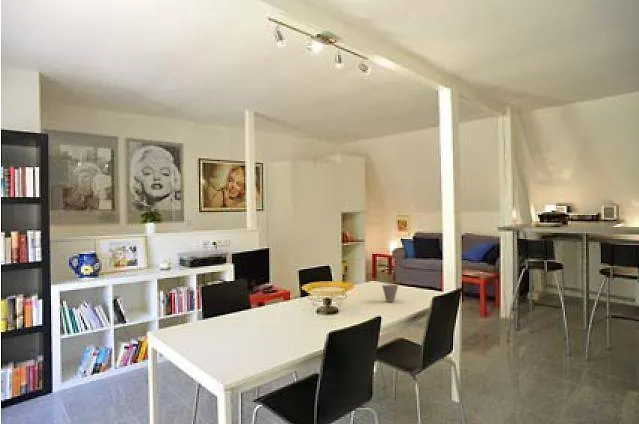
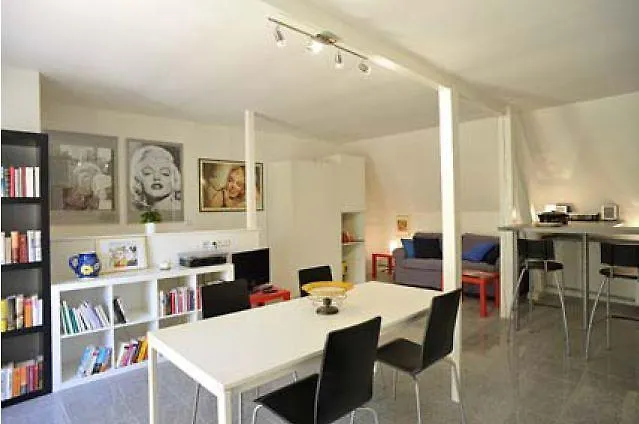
- cup (390, 292)
